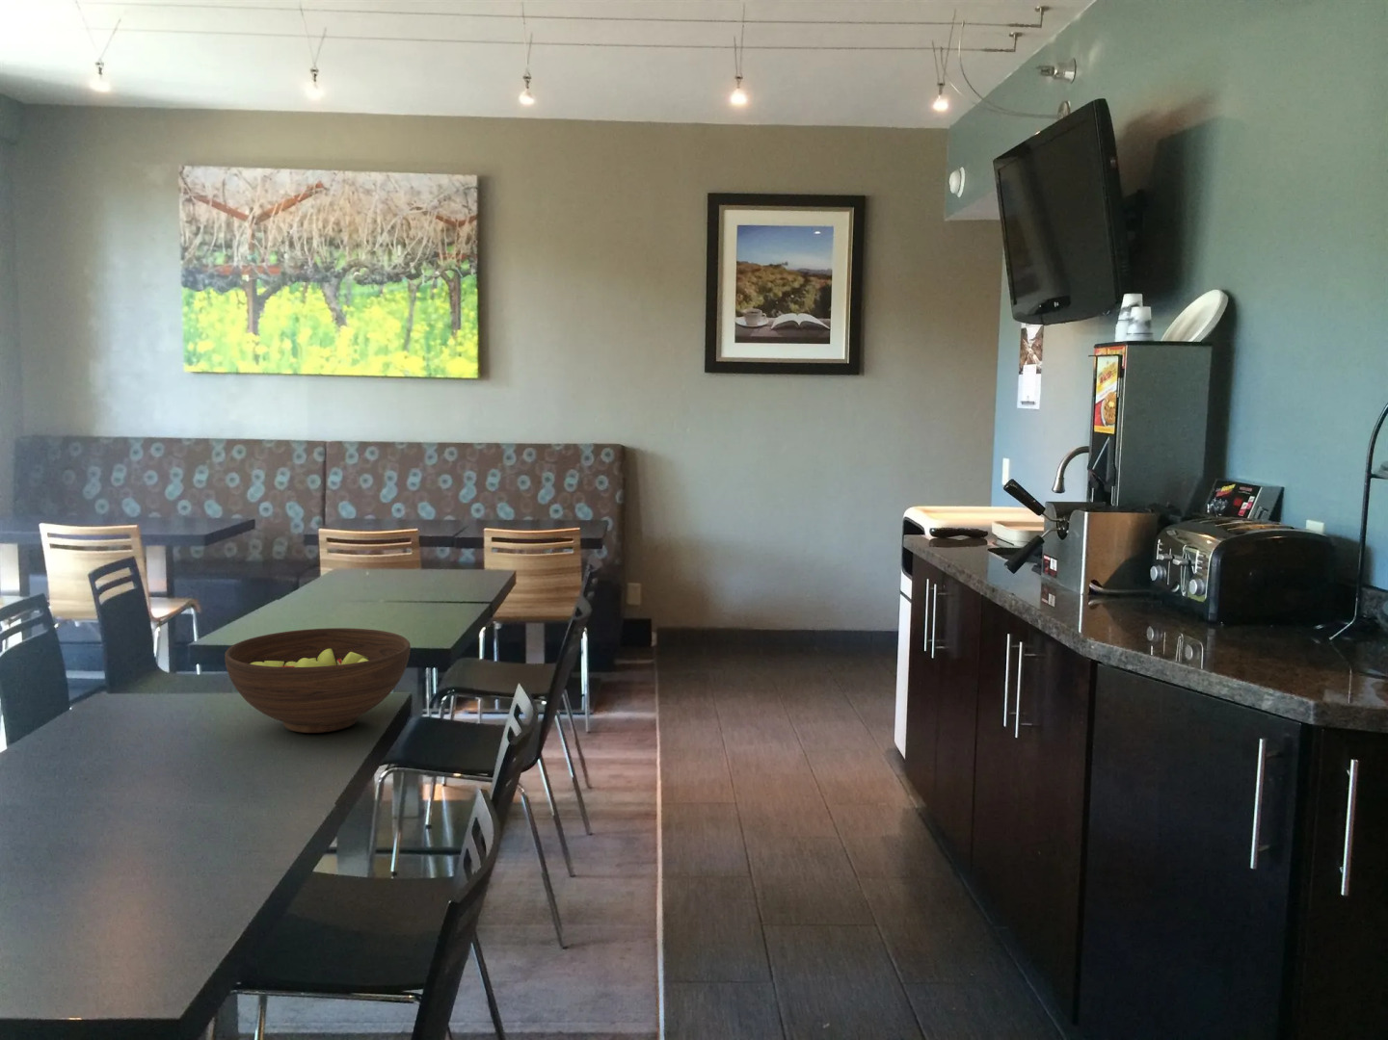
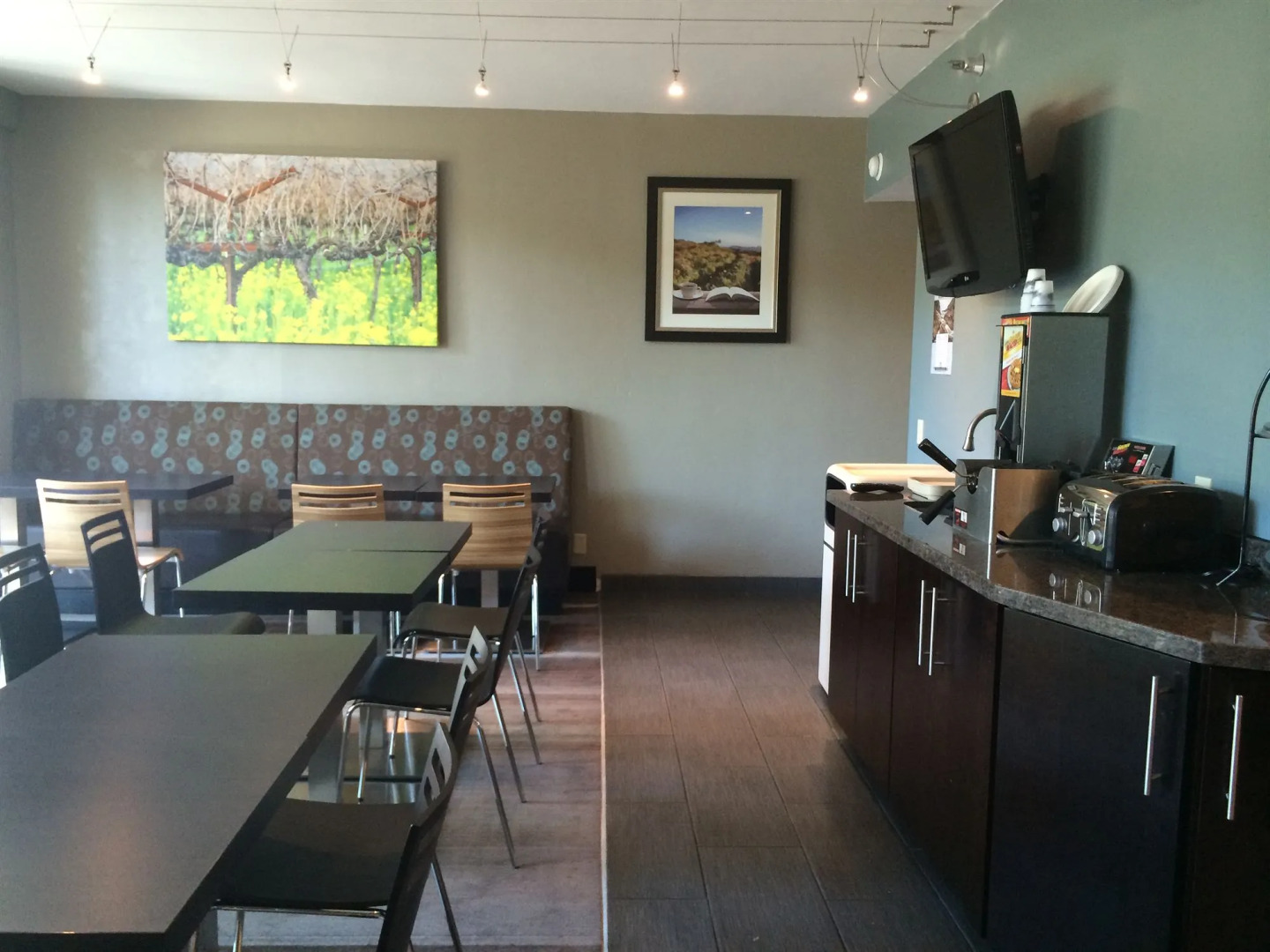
- fruit bowl (320, 686)
